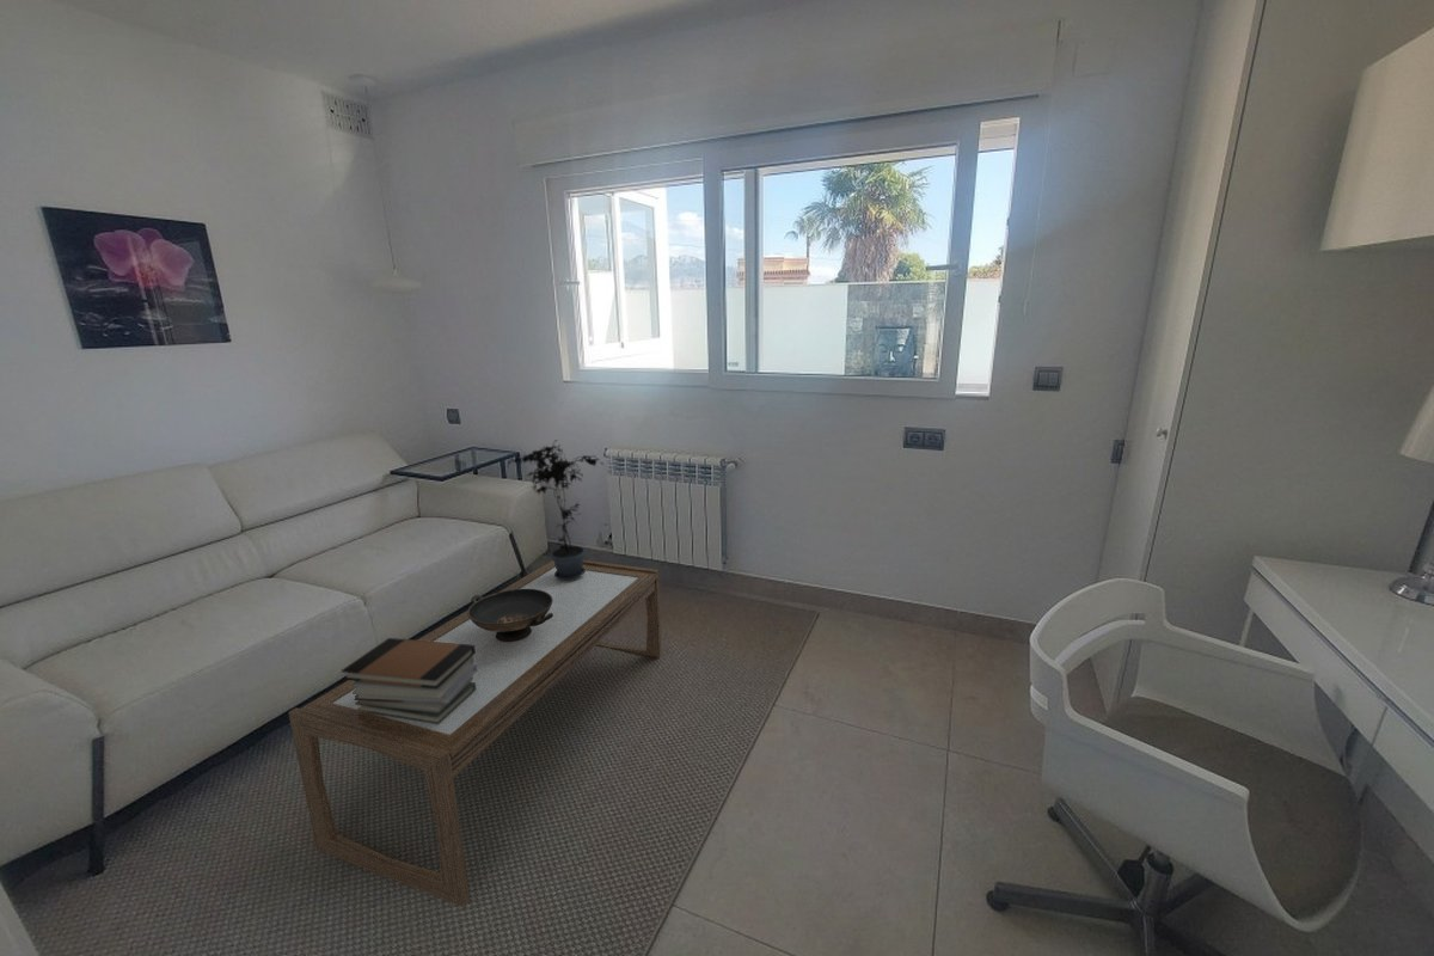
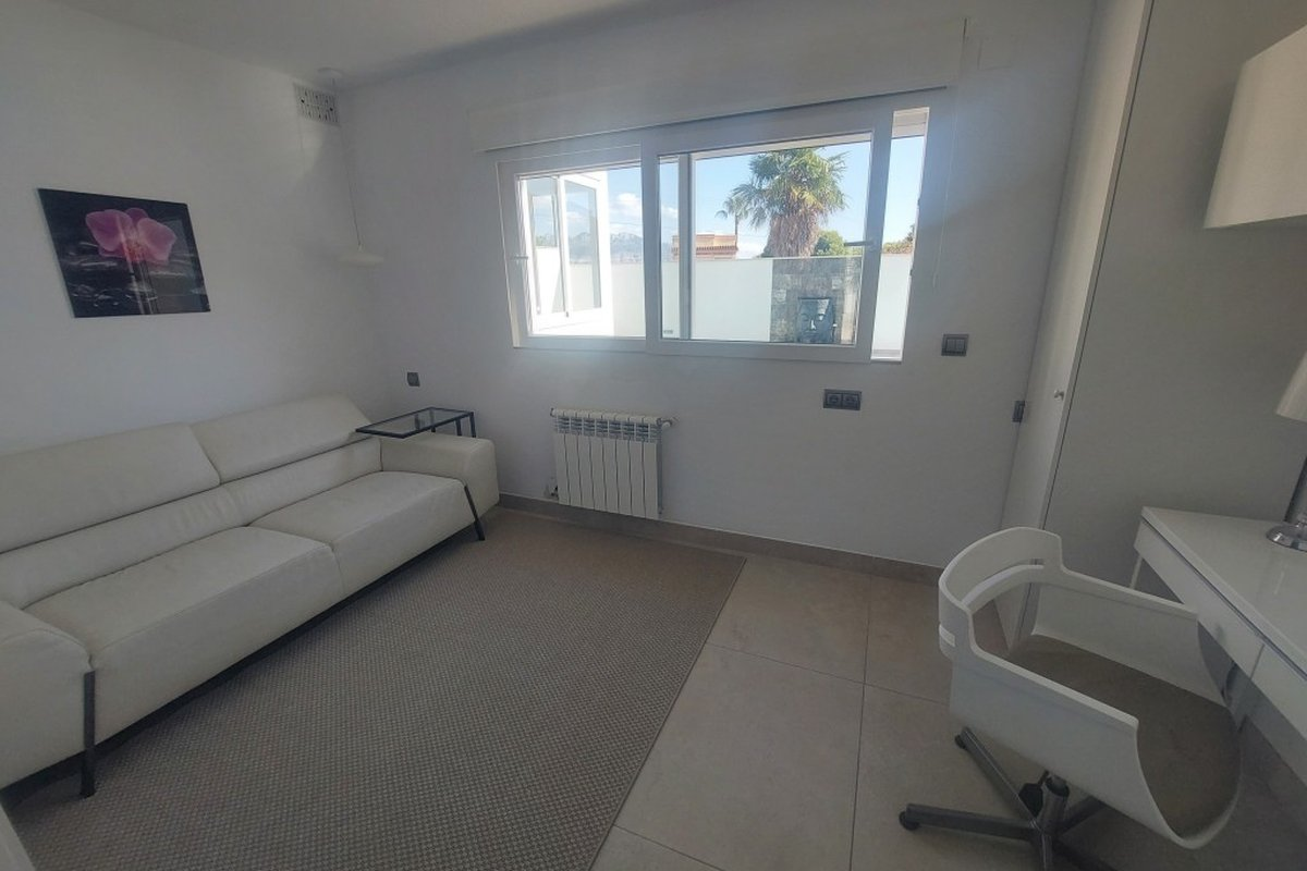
- book stack (415, 674)
- coffee table (522, 680)
- potted plant (560, 505)
- decorative bowl (511, 614)
